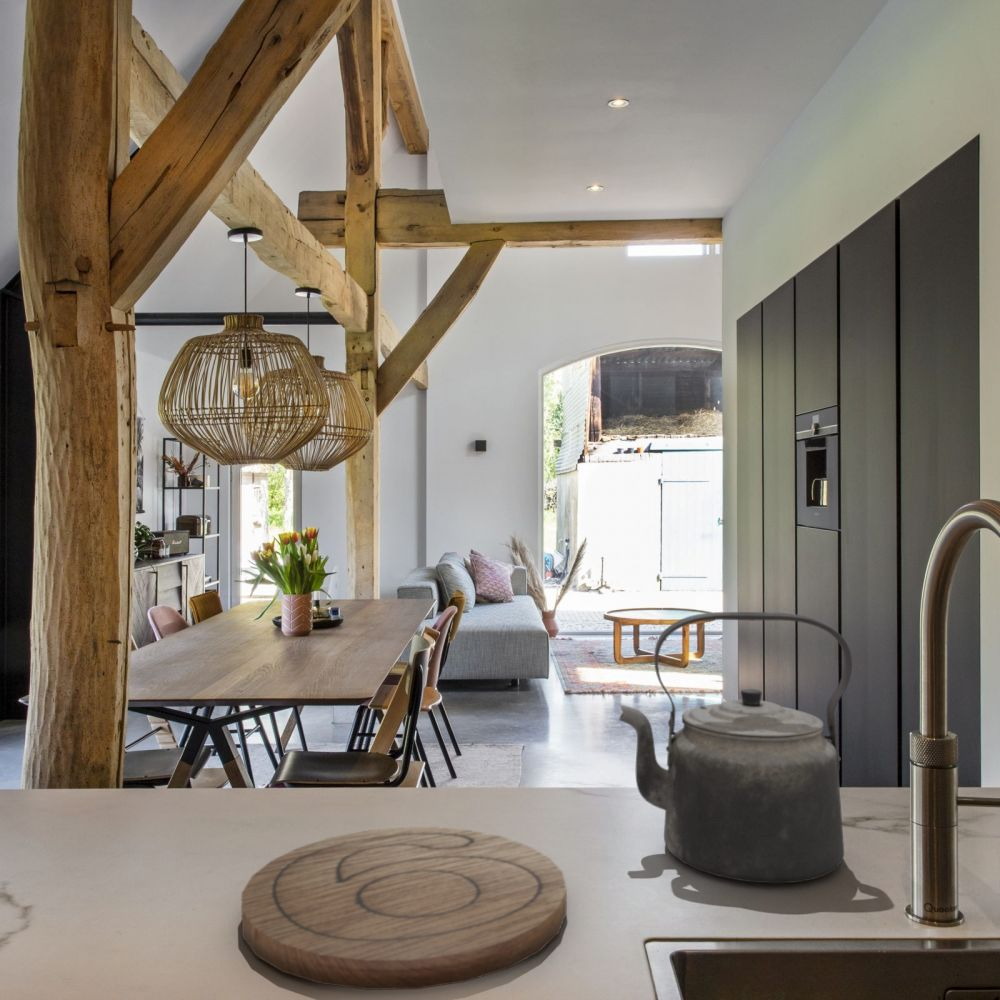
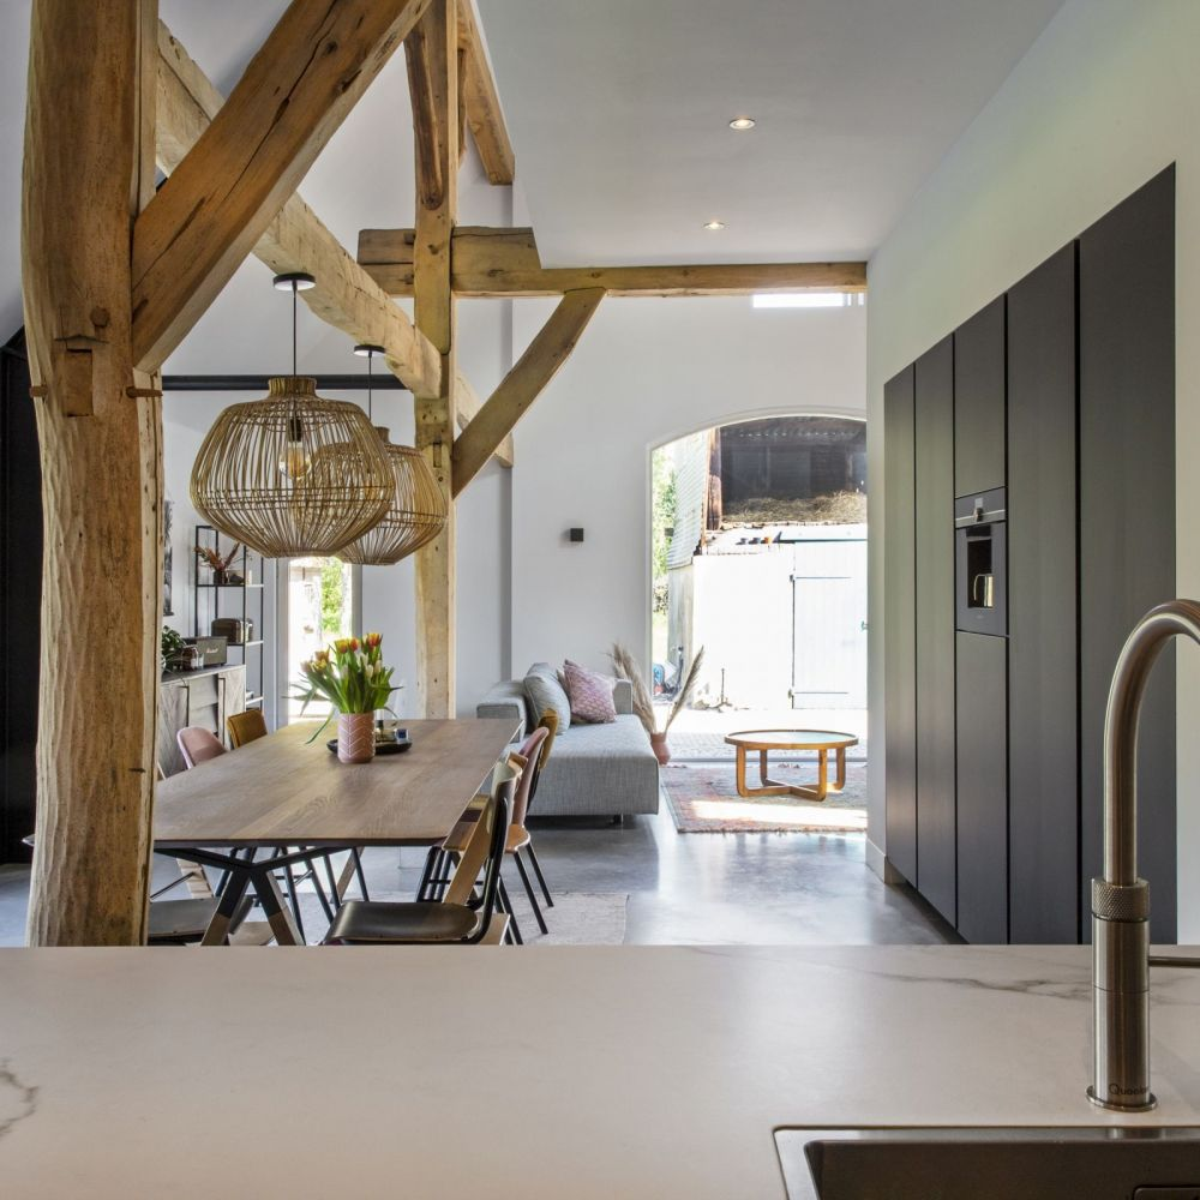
- cutting board (406, 894)
- kettle (733, 731)
